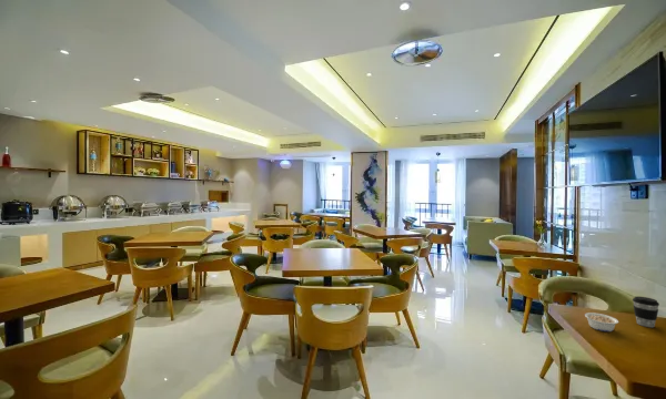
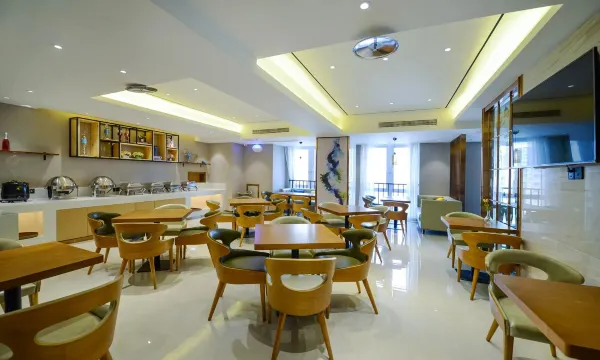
- coffee cup (645, 311)
- legume (601, 321)
